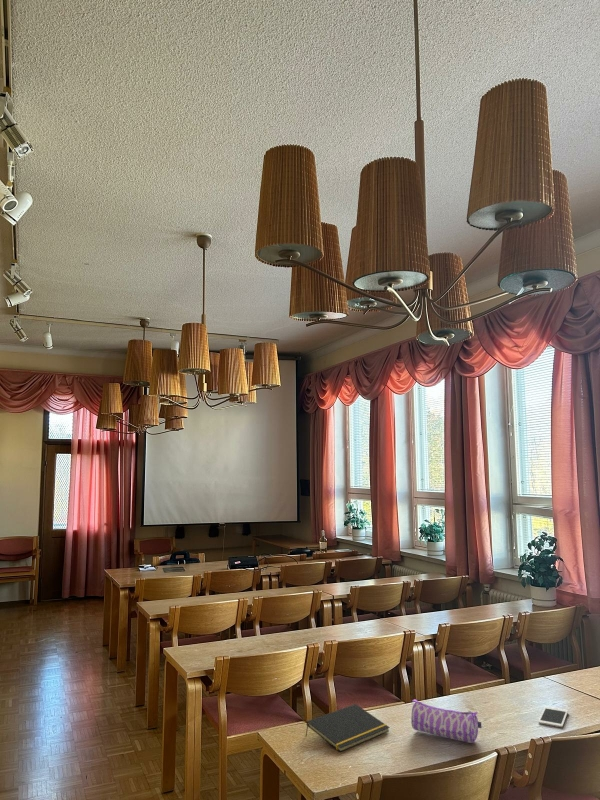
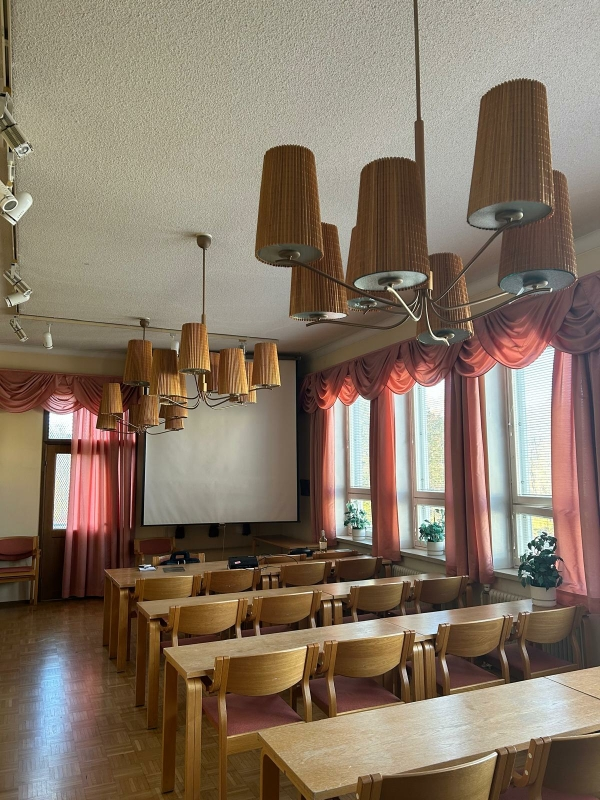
- notepad (348, 726)
- pencil case (444, 721)
- cell phone (553, 716)
